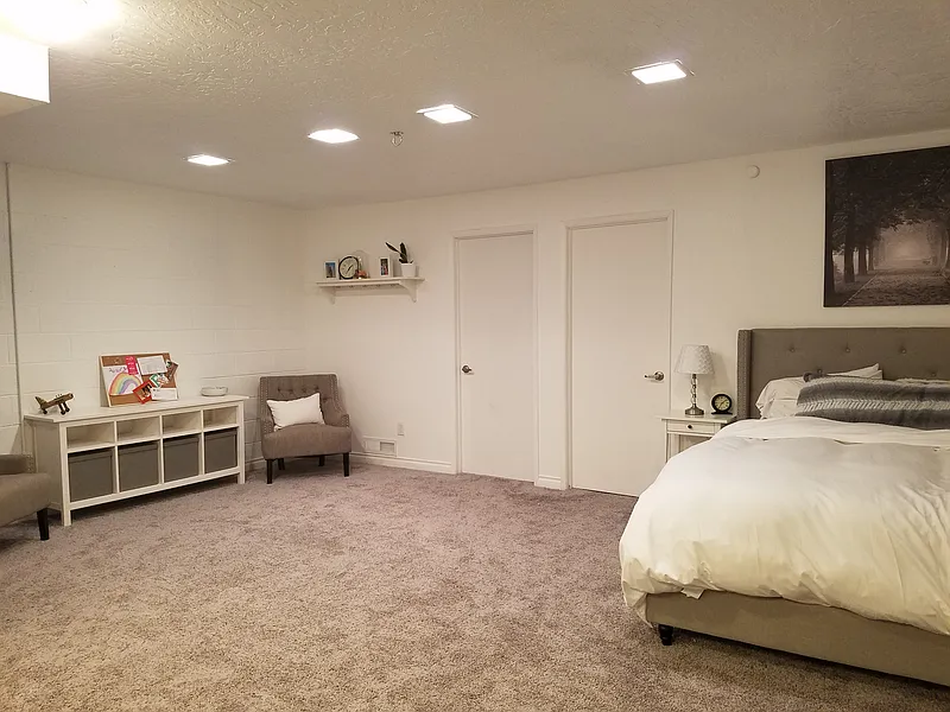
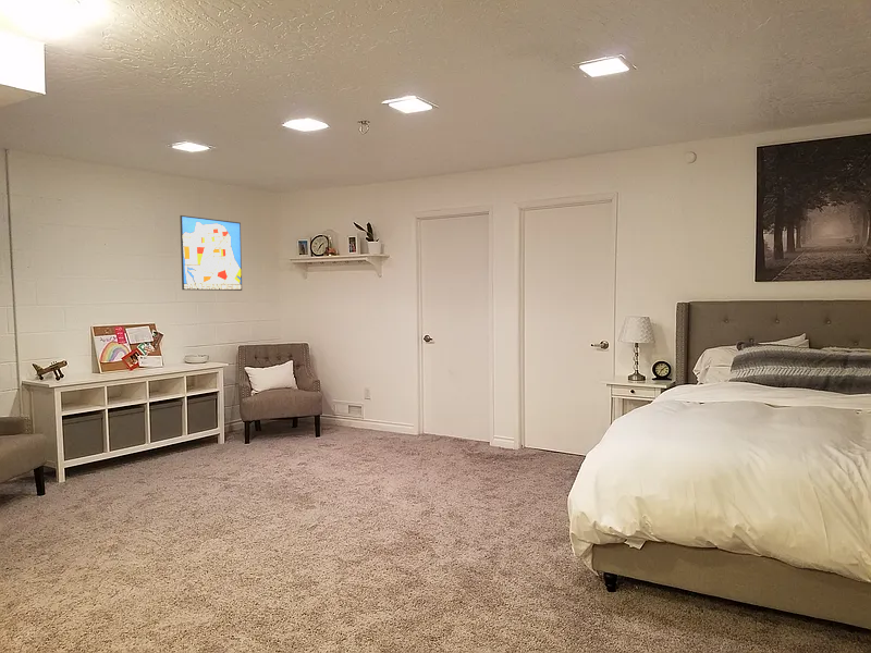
+ wall art (212, 255)
